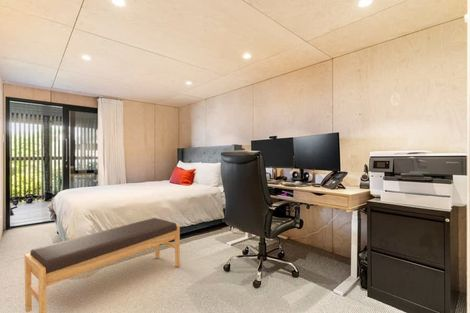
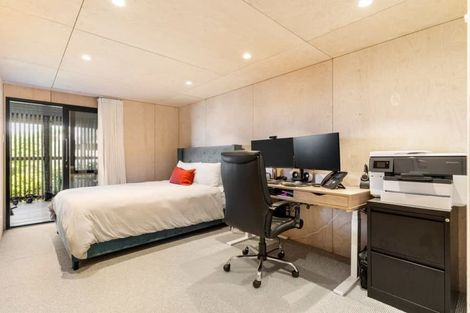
- bench (115, 259)
